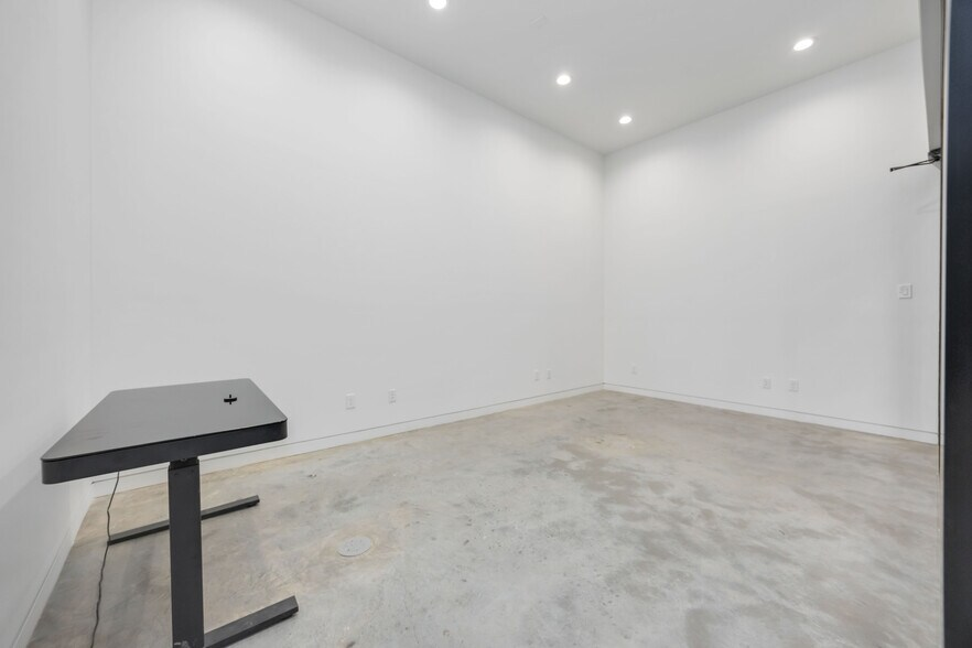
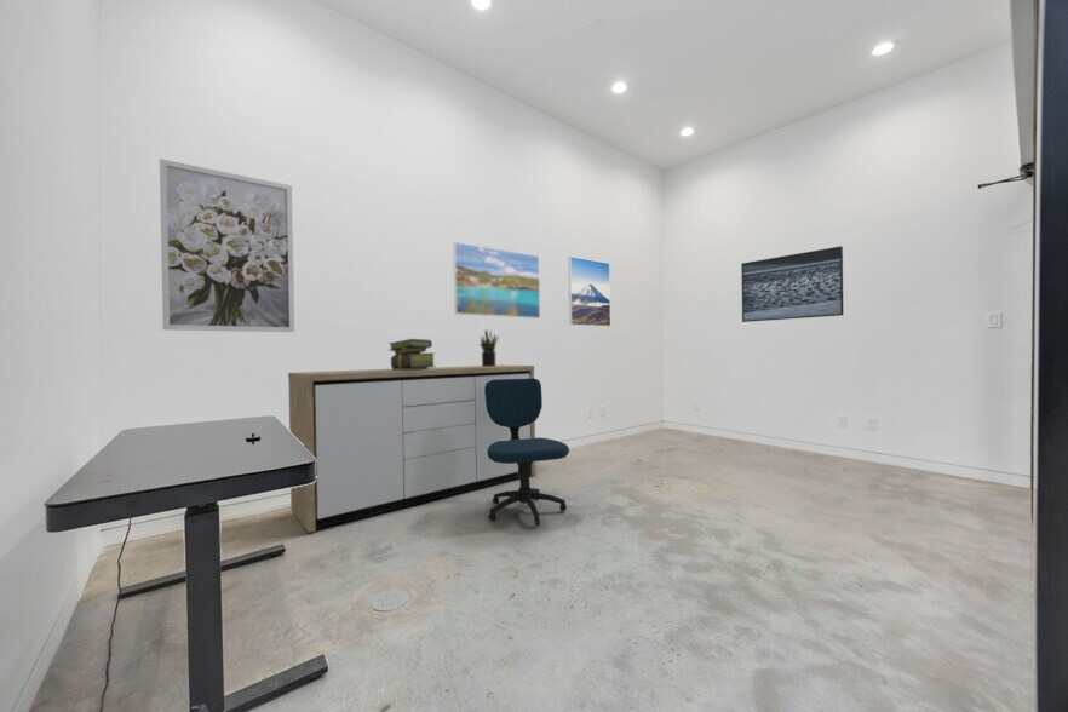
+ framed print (788, 287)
+ potted plant (489, 348)
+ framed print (590, 292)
+ office chair (523, 446)
+ wall art (231, 252)
+ sideboard (426, 430)
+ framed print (499, 282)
+ stack of books (410, 354)
